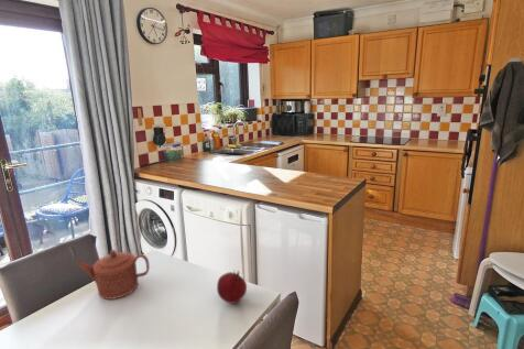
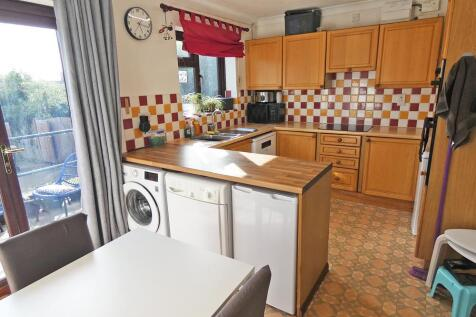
- fruit (231, 286)
- teapot (114, 269)
